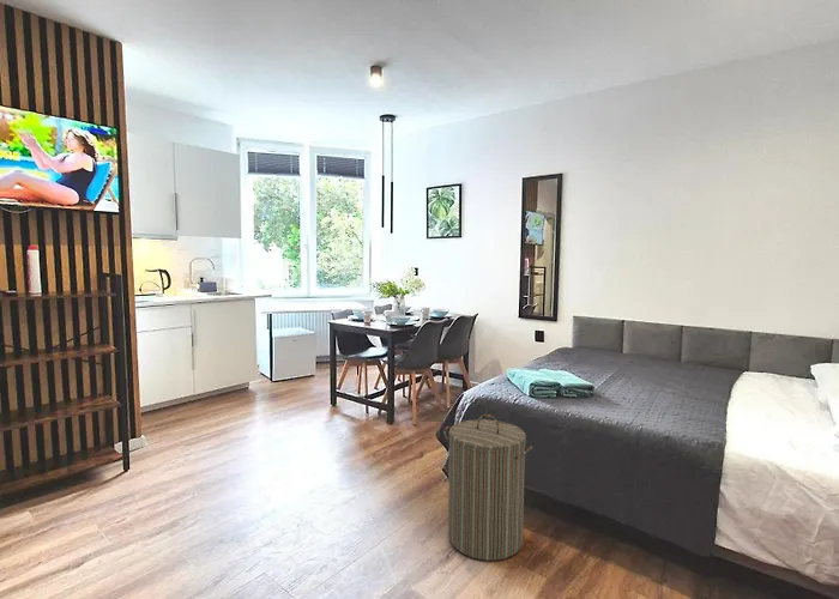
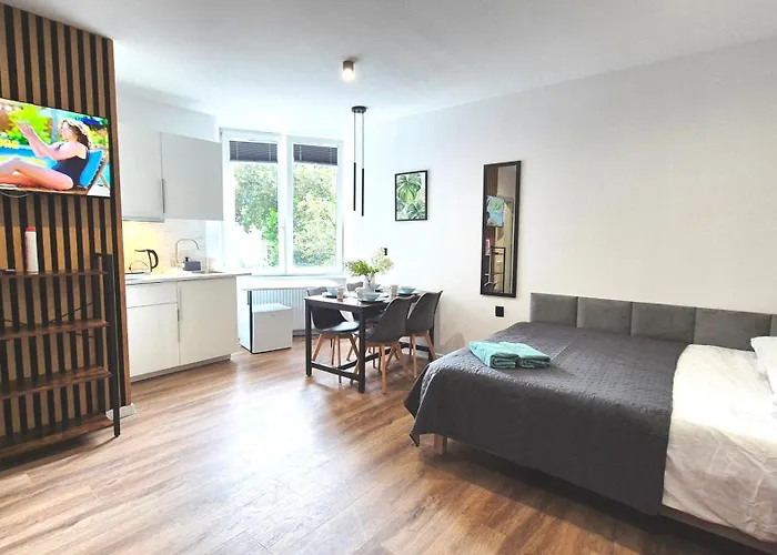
- laundry hamper (485, 477)
